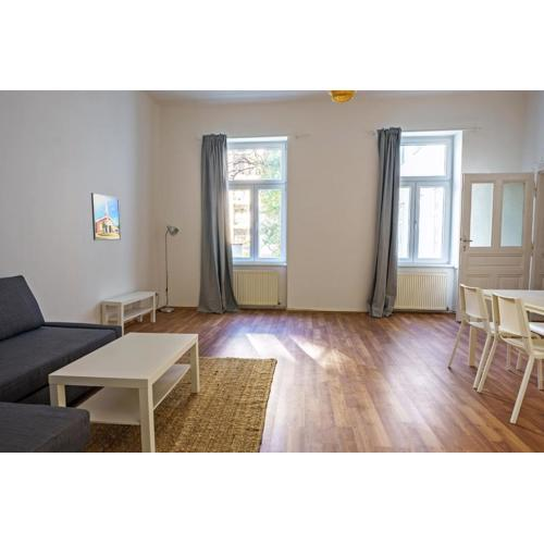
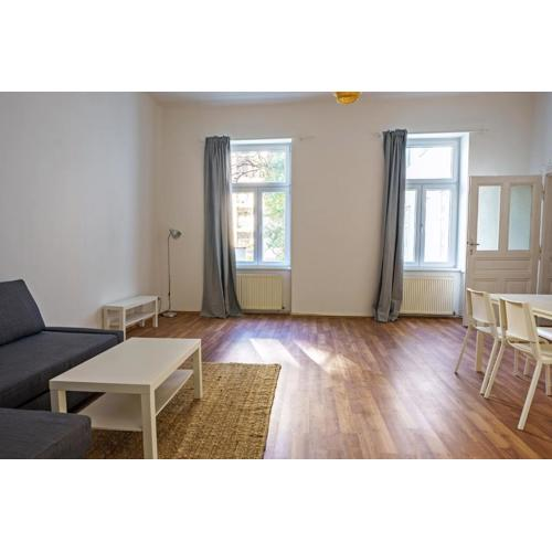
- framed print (107, 218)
